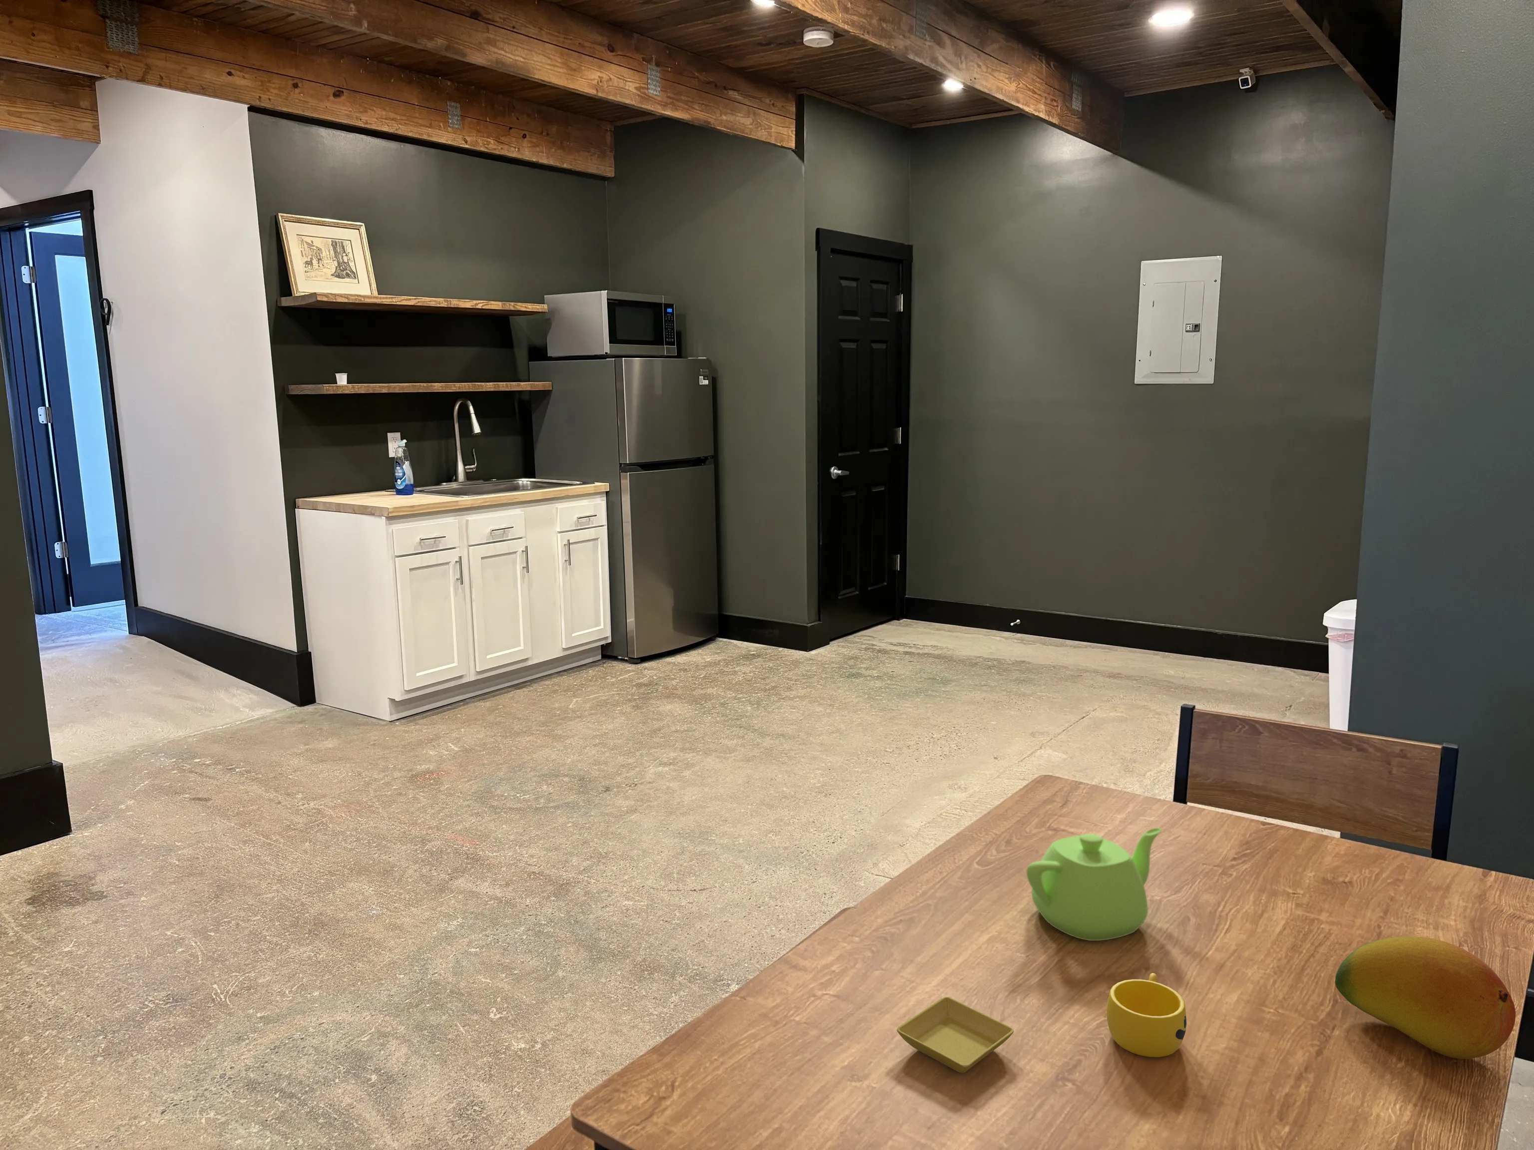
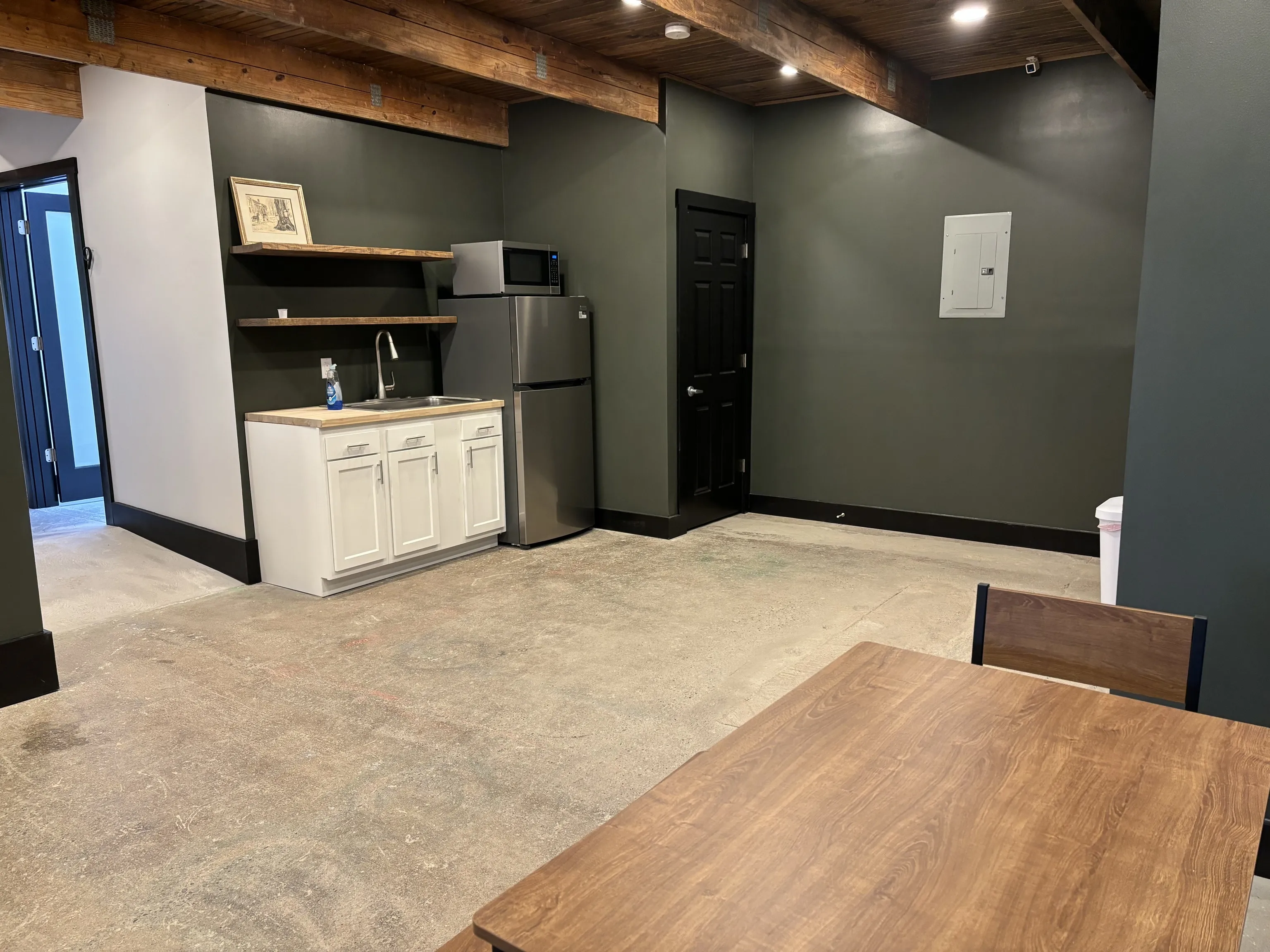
- fruit (1424, 988)
- cup (1147, 1012)
- saucer (954, 1038)
- teapot (1096, 876)
